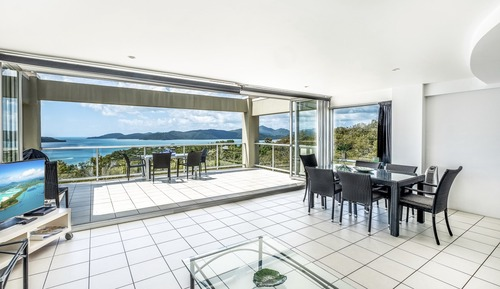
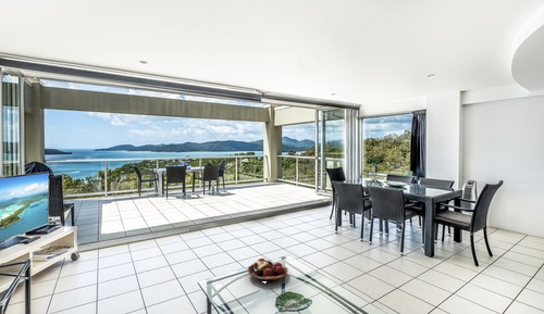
+ fruit basket (267, 268)
